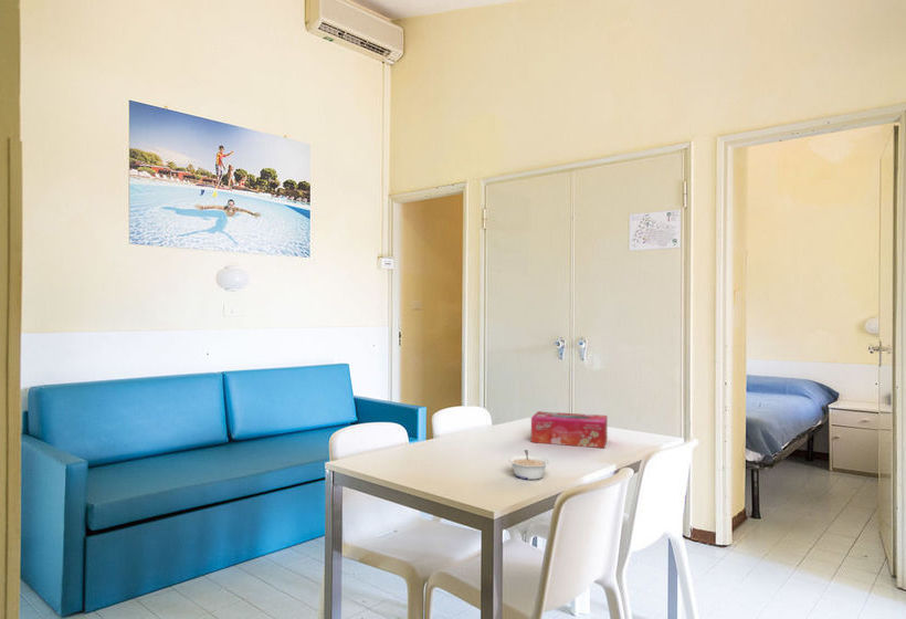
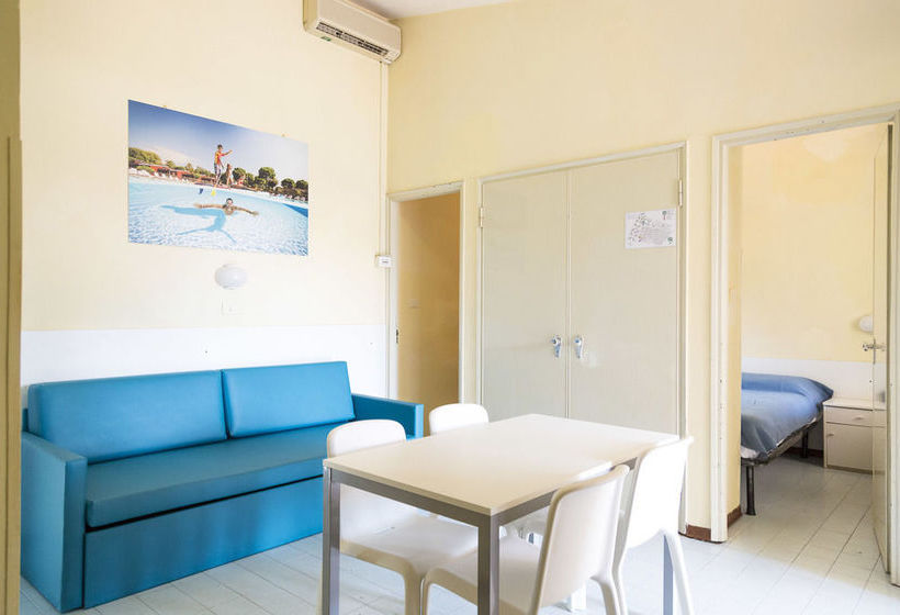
- tissue box (569, 428)
- legume (527, 465)
